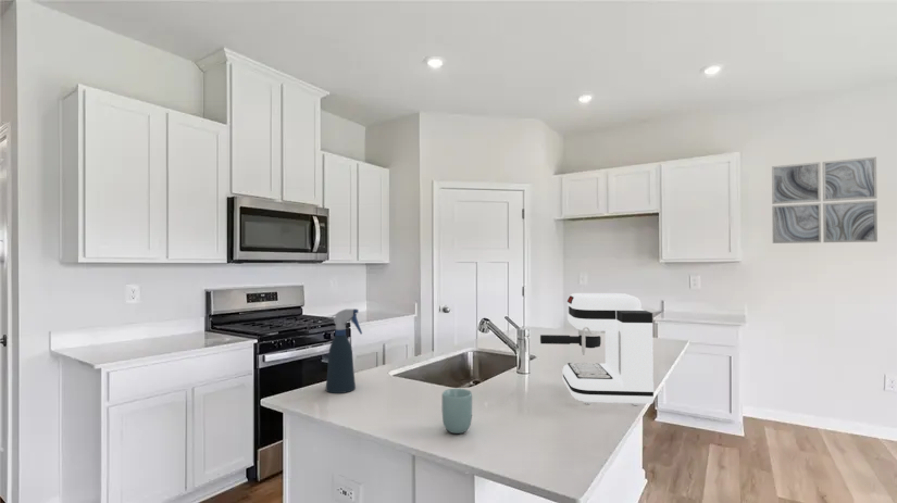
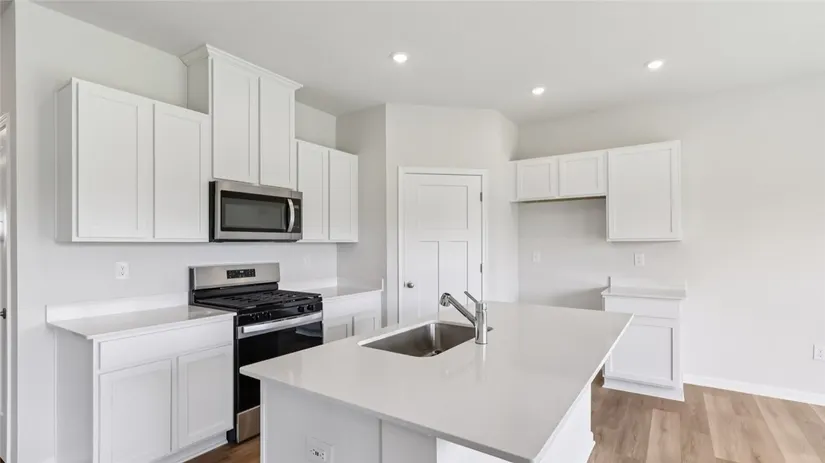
- cup (457, 412)
- coffee maker (599, 344)
- wall art (820, 203)
- spray bottle (342, 348)
